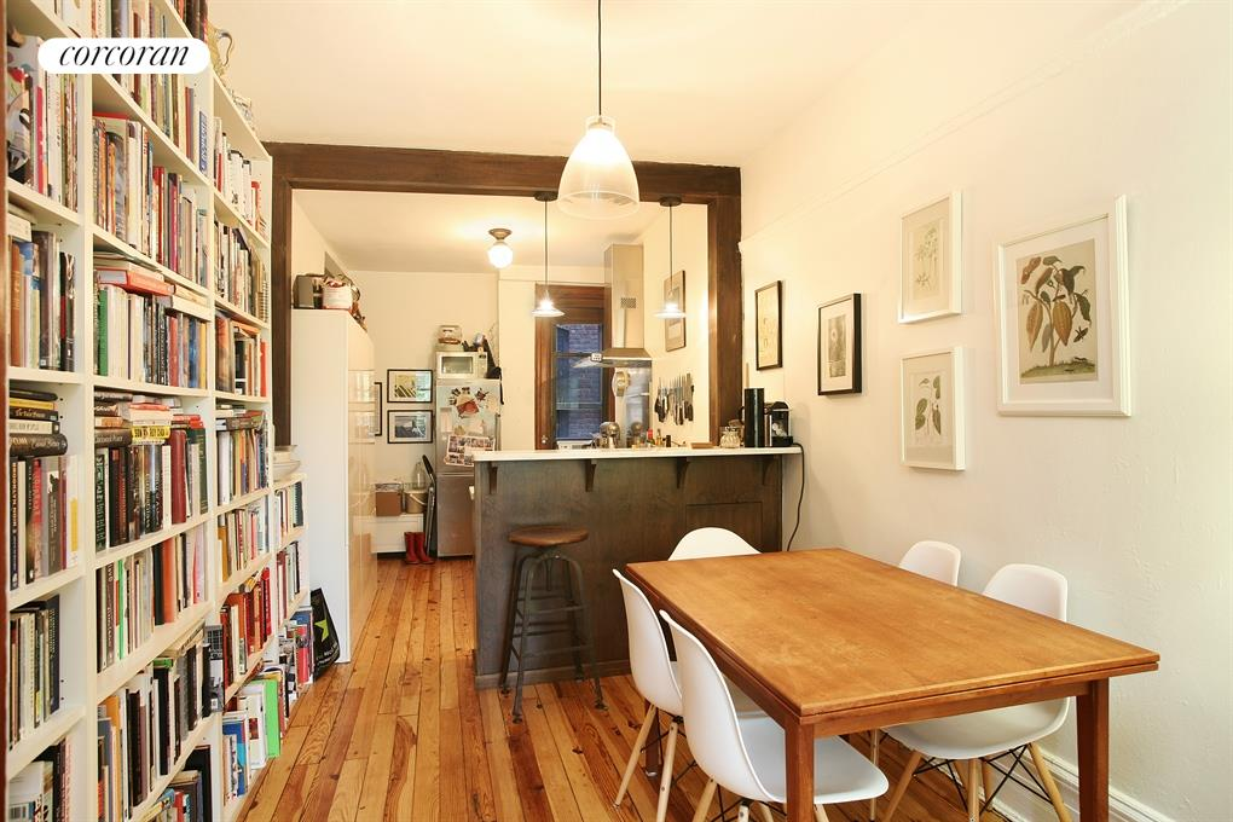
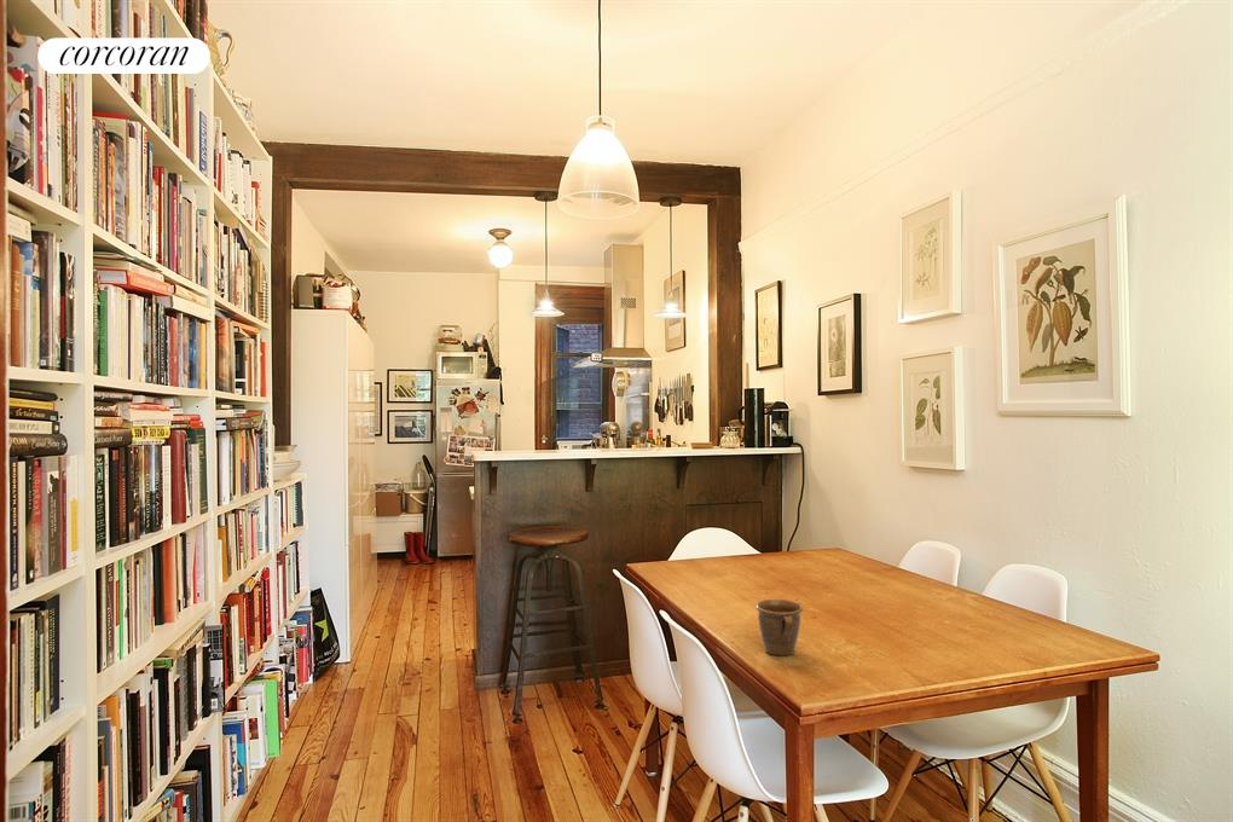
+ mug (780, 629)
